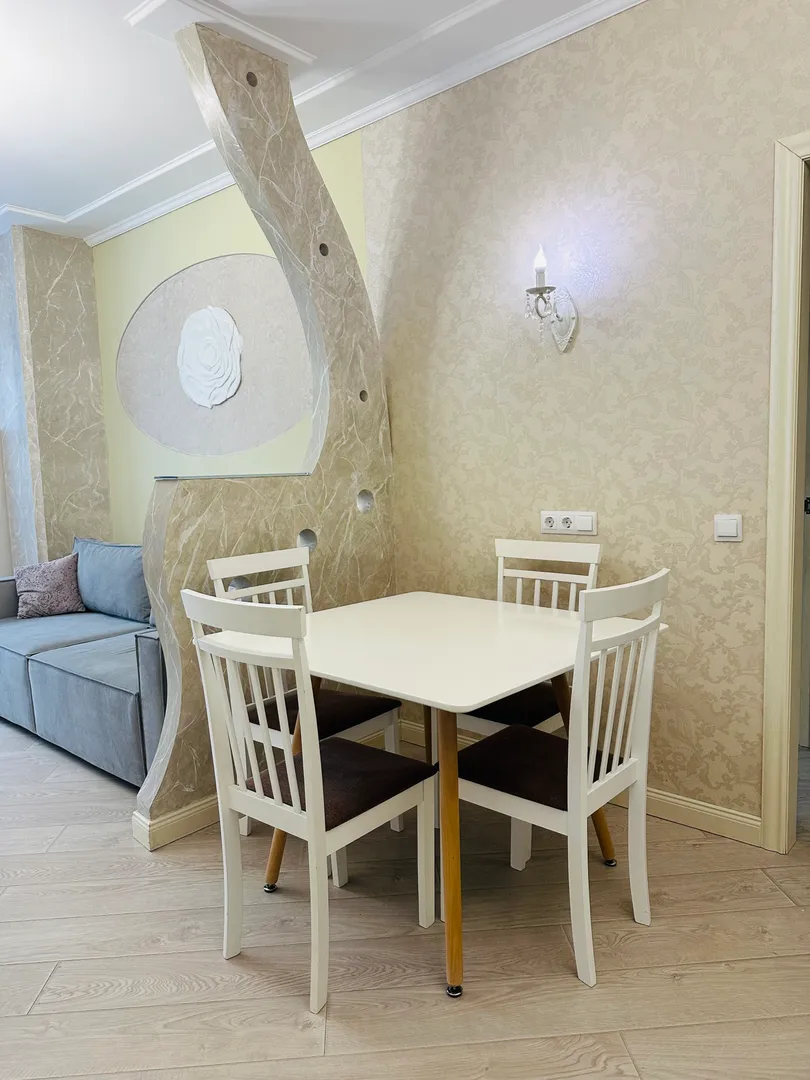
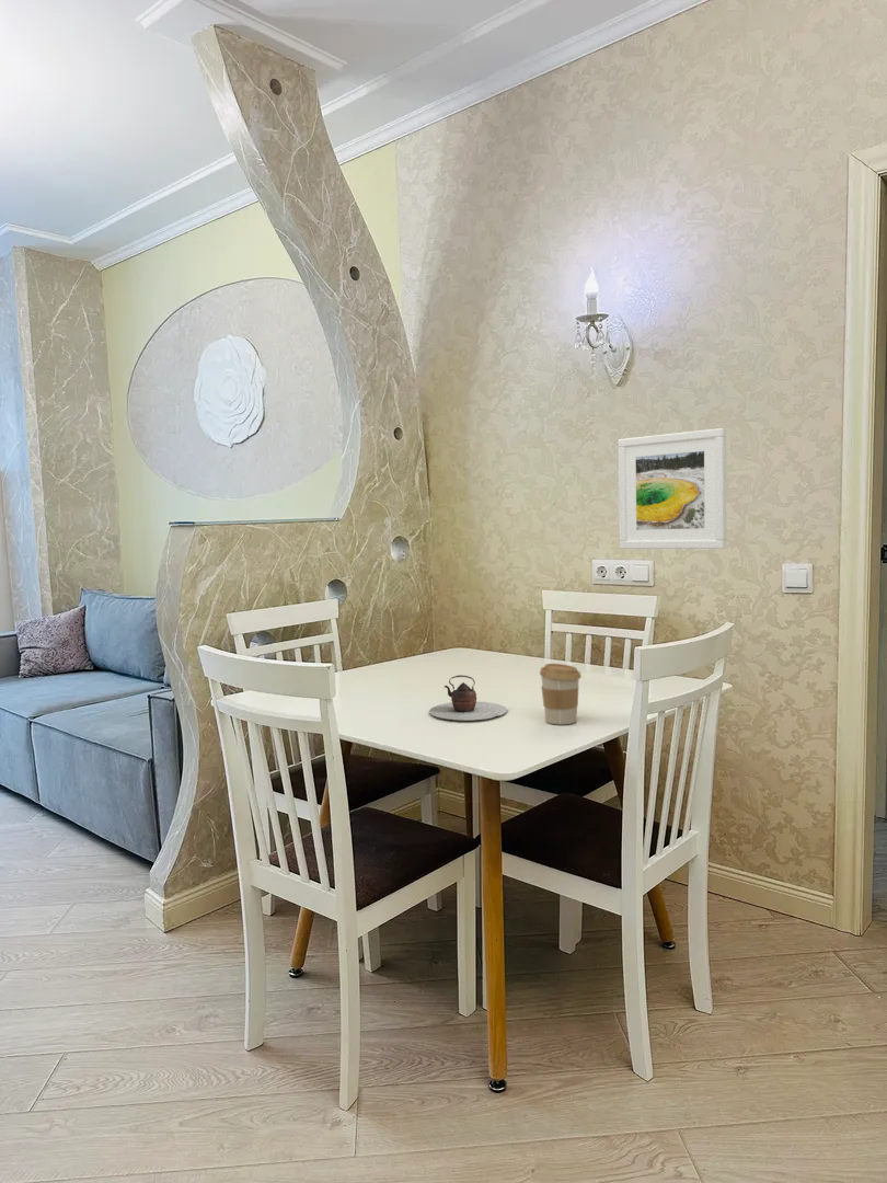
+ coffee cup (560, 692)
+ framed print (669, 491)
+ teapot (466, 692)
